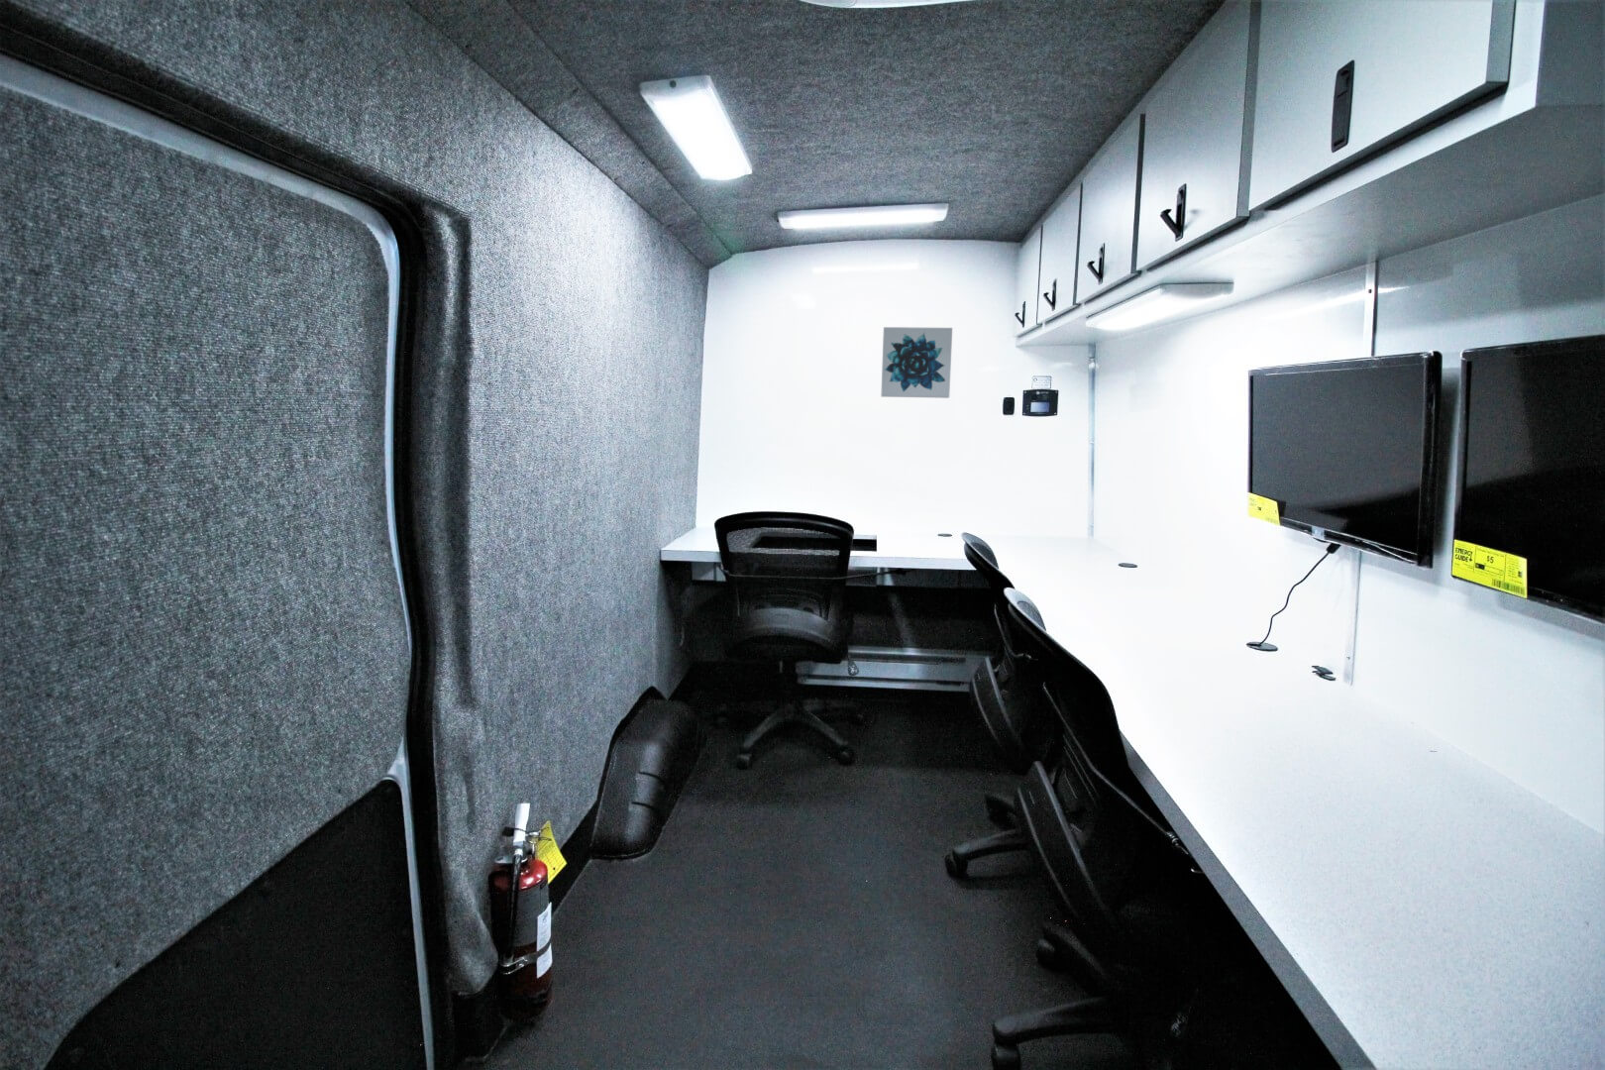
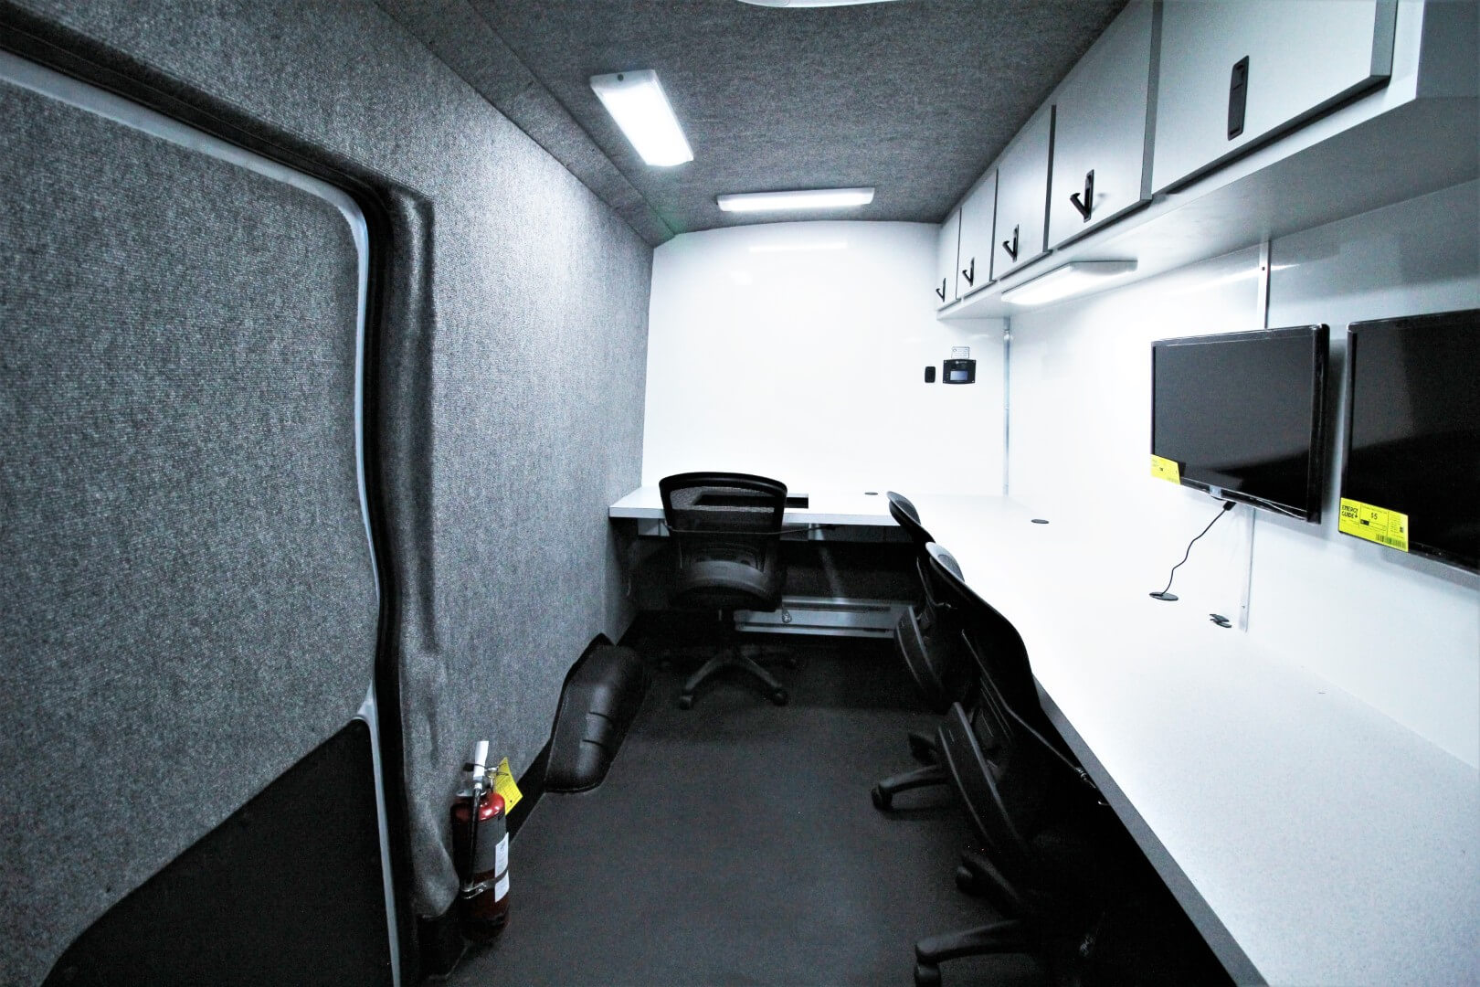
- wall art (916, 363)
